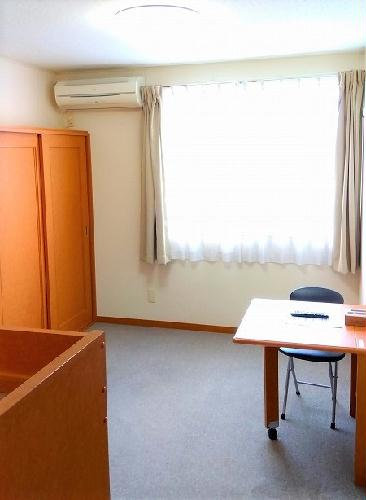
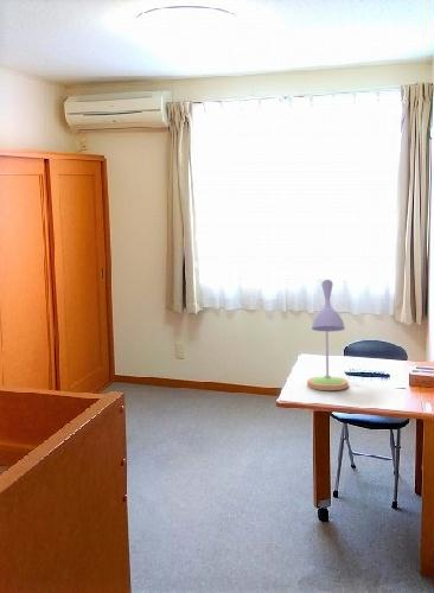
+ desk lamp (327, 333)
